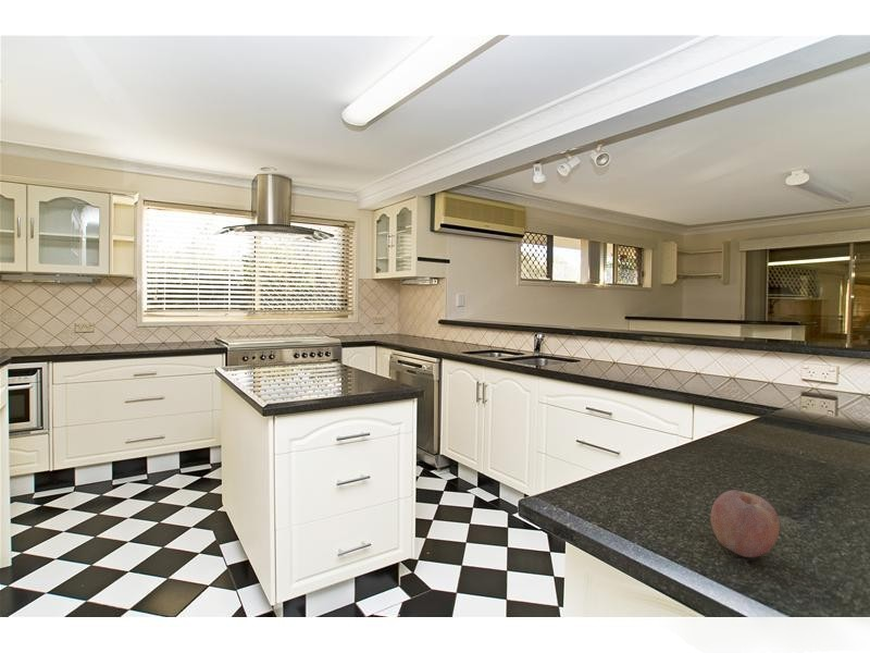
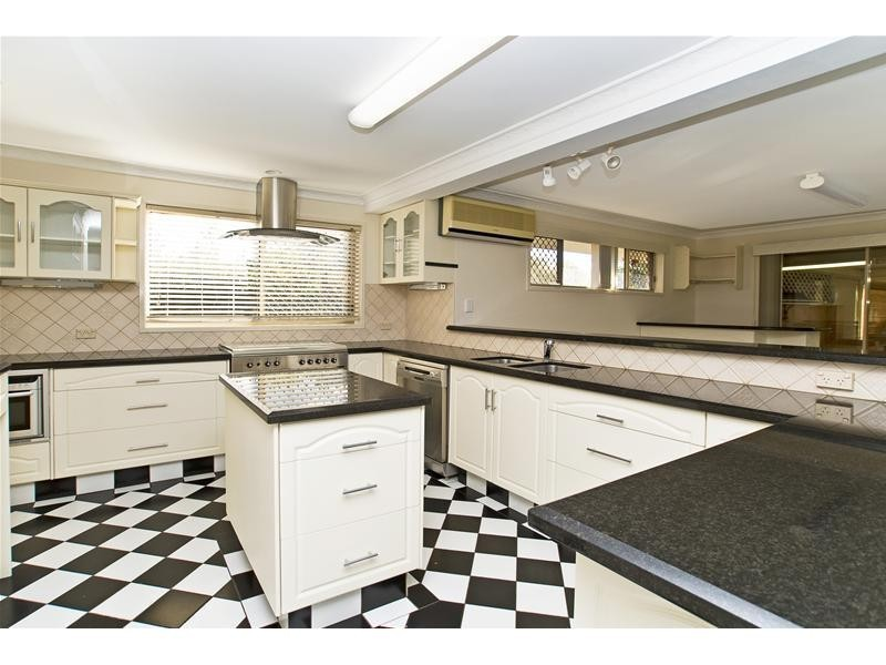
- fruit (744, 523)
